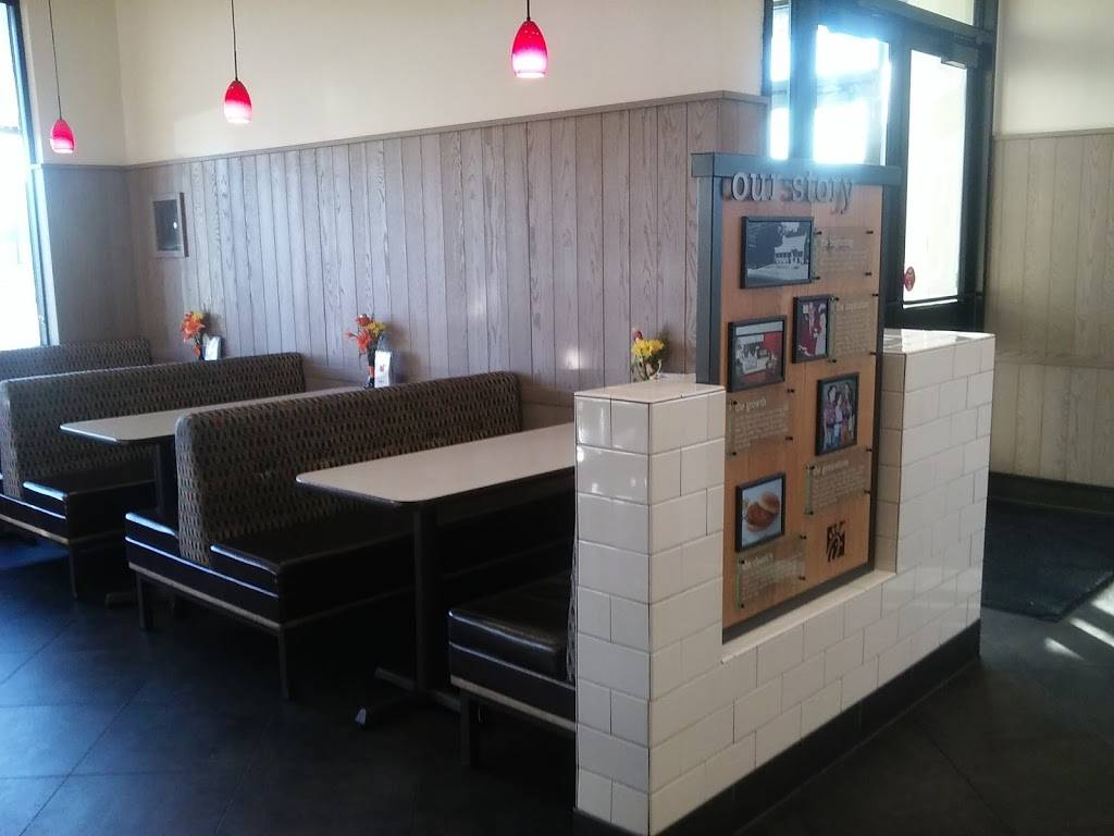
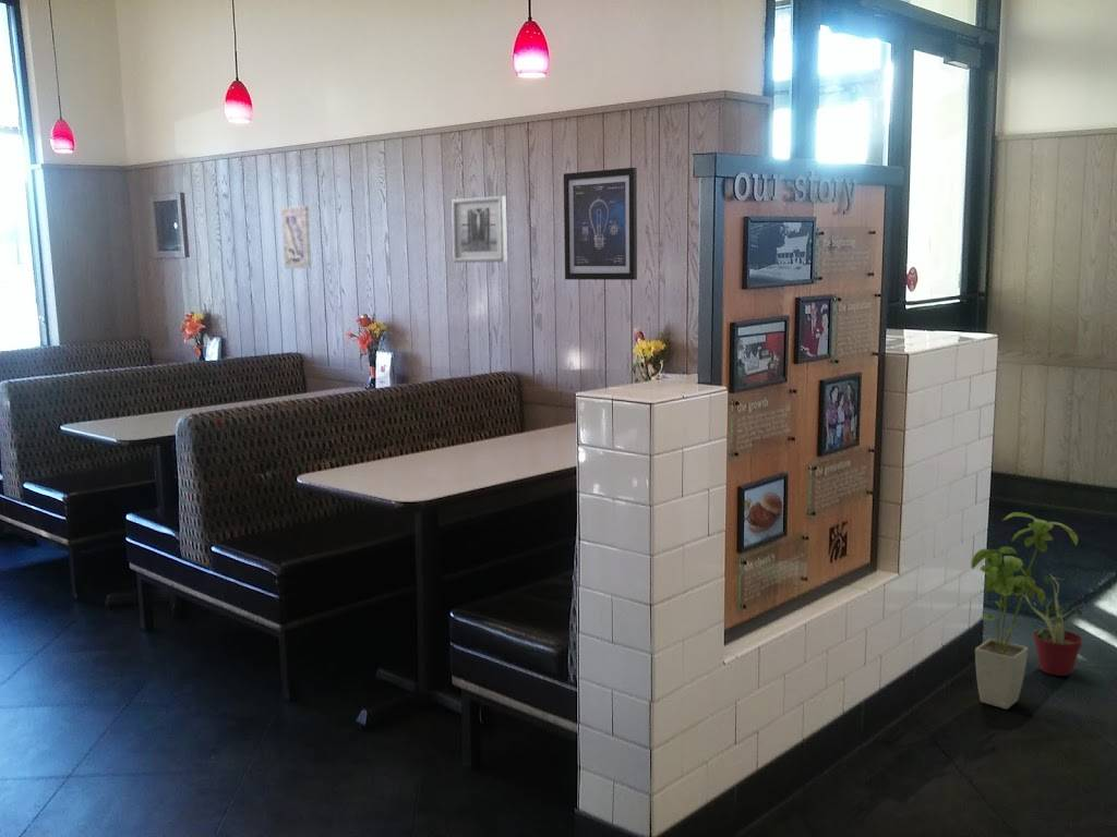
+ wall art (296, 238)
+ potted plant (1042, 618)
+ house plant (1017, 607)
+ wall art (479, 230)
+ wall art (599, 226)
